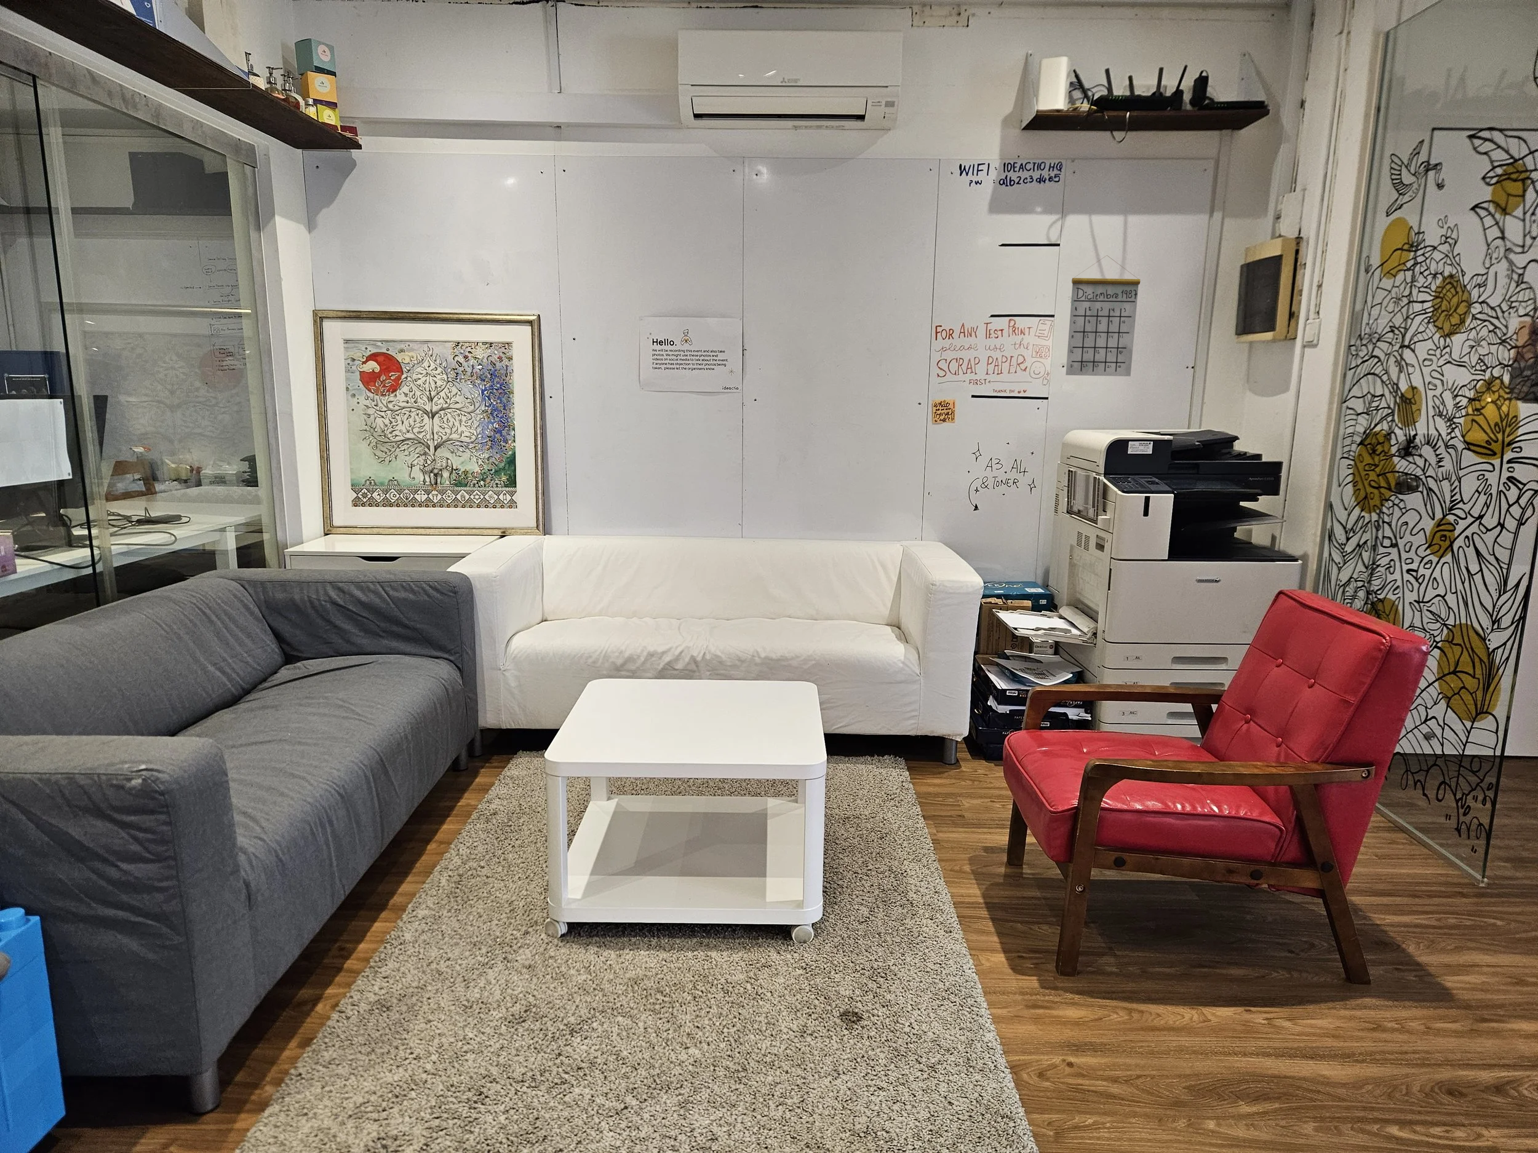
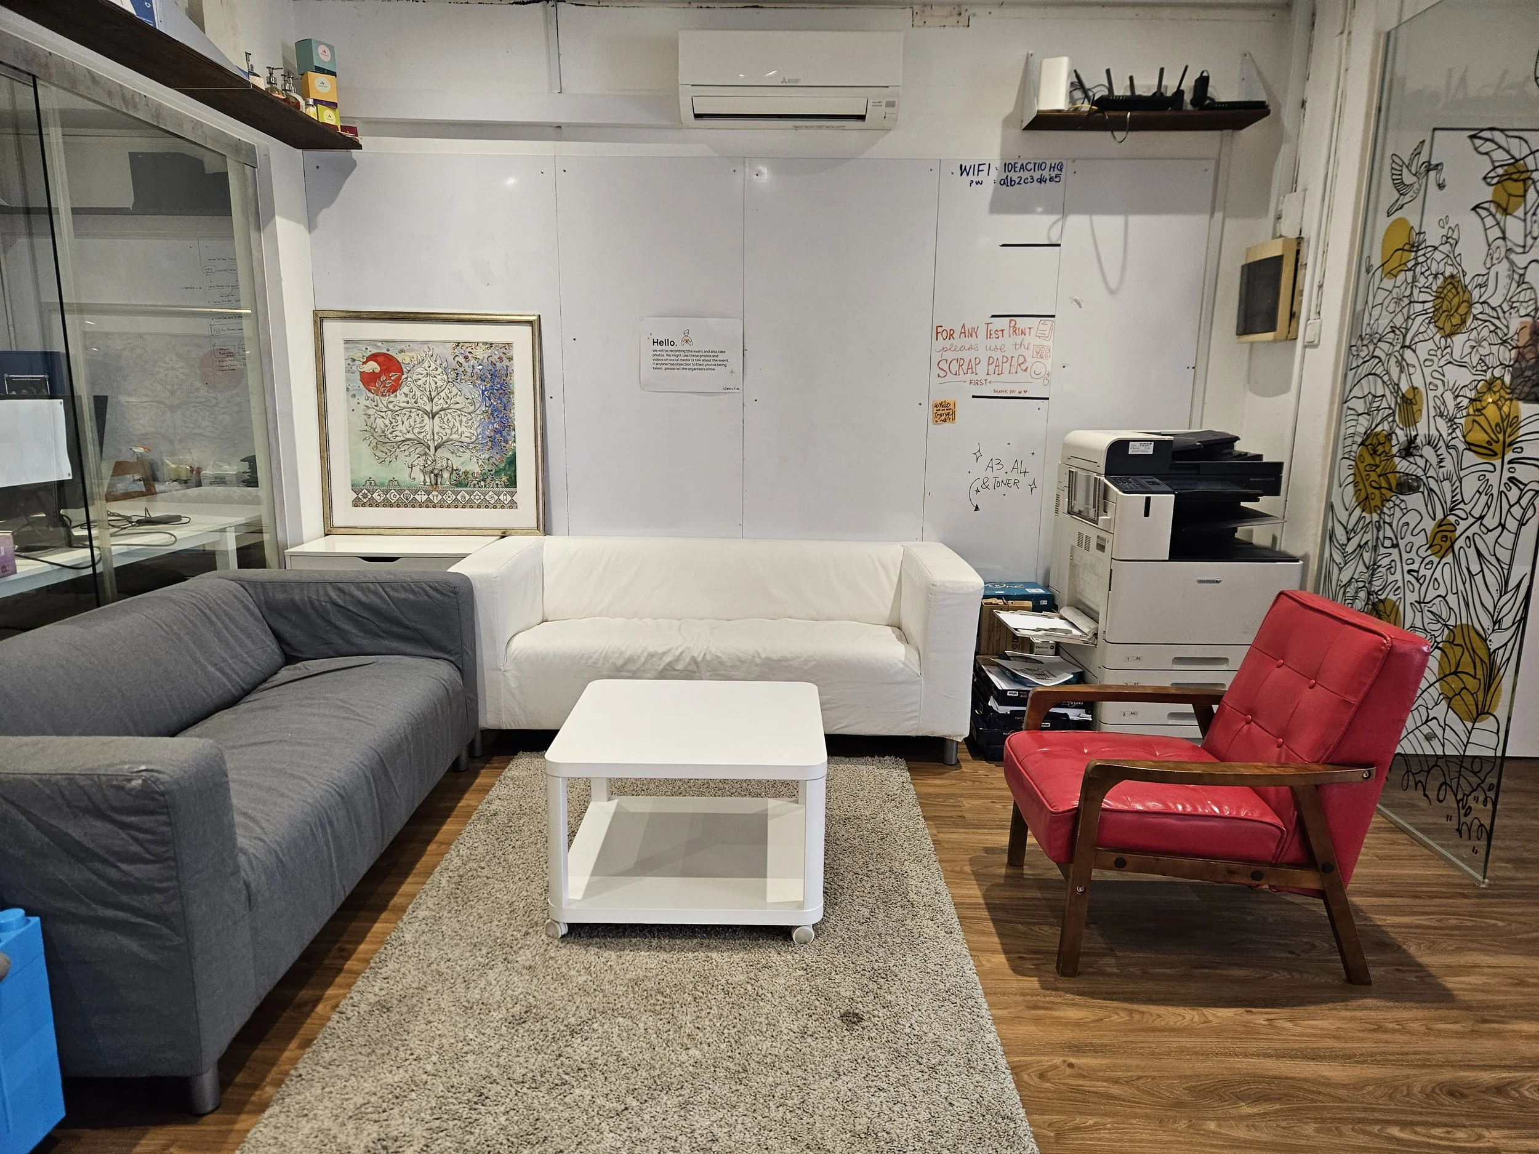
- calendar (1102, 315)
